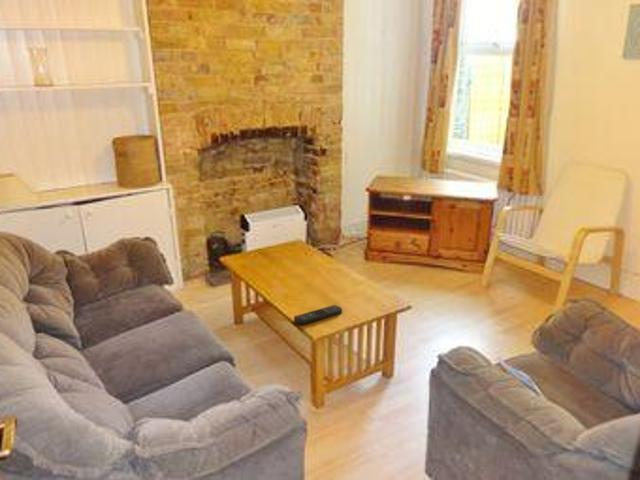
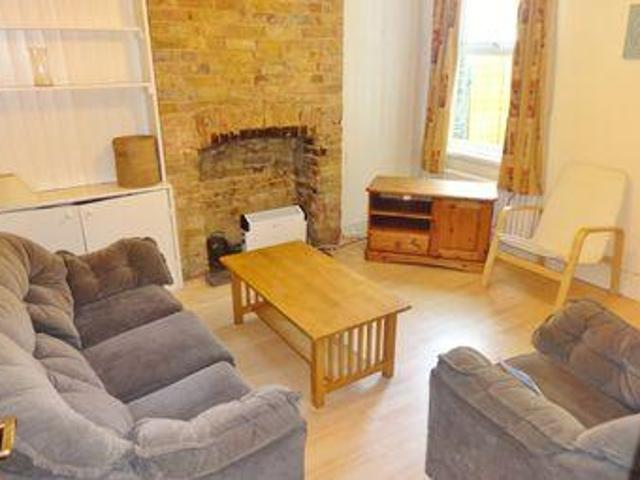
- remote control (318, 314)
